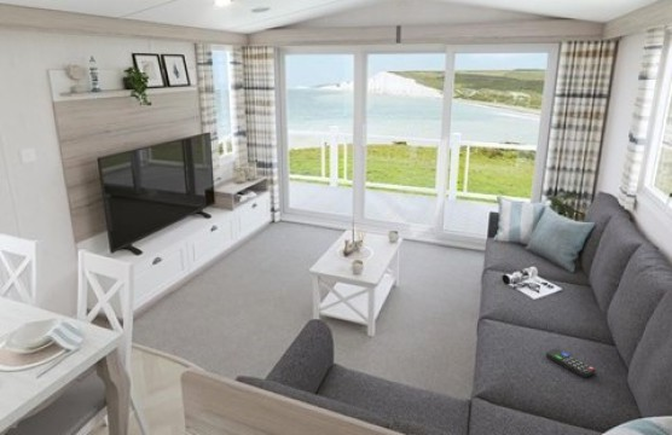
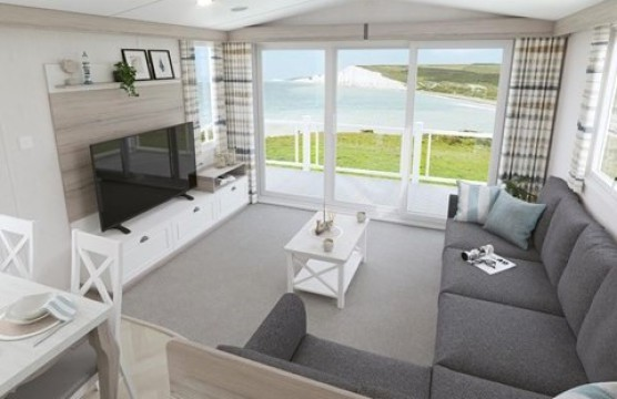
- remote control (569, 361)
